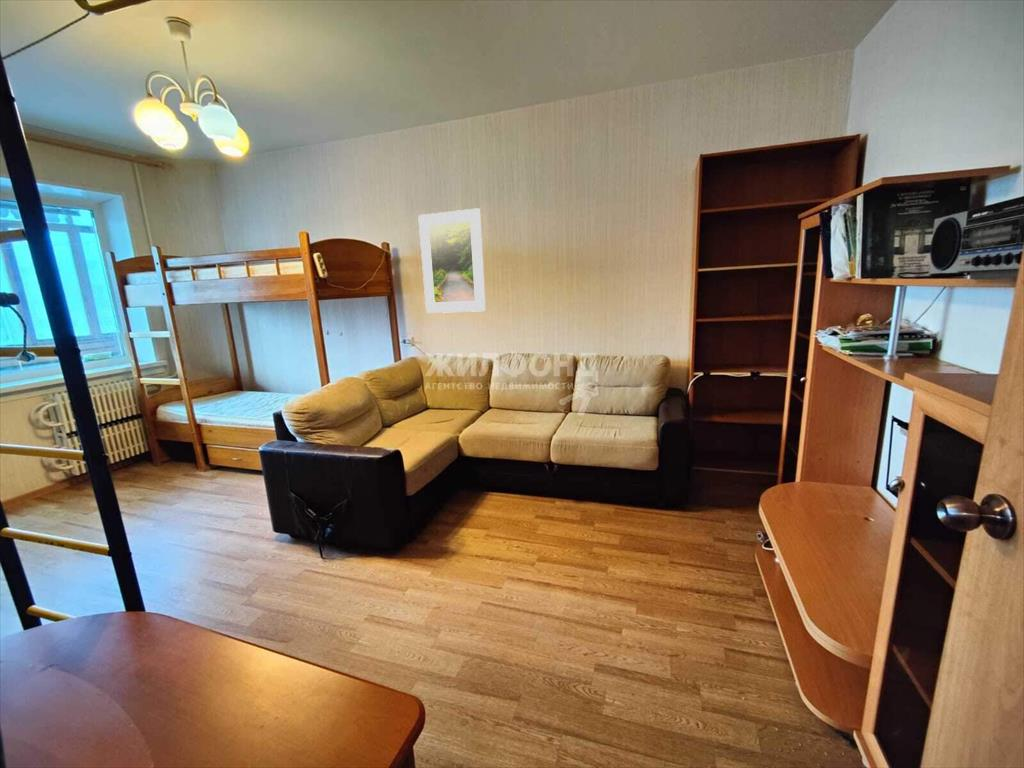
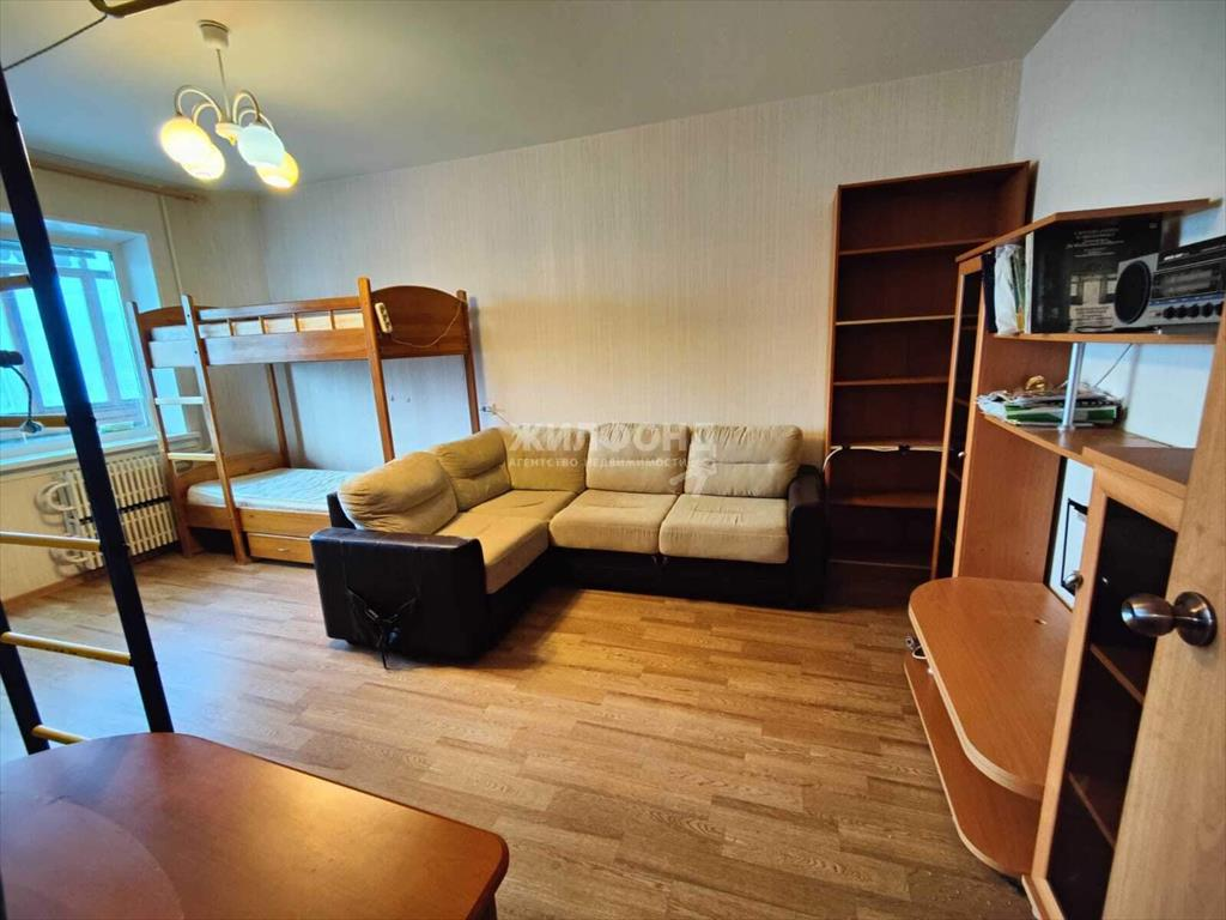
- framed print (452, 263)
